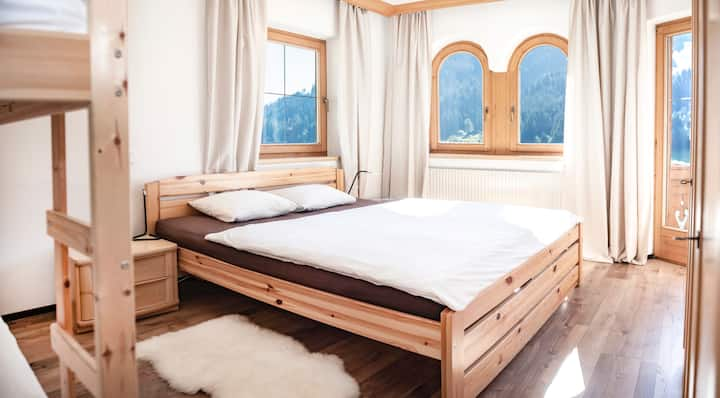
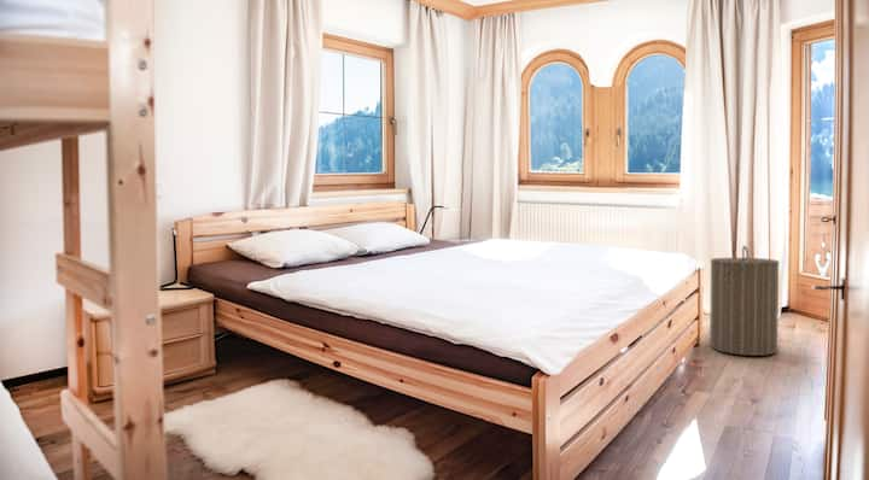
+ laundry hamper (743, 297)
